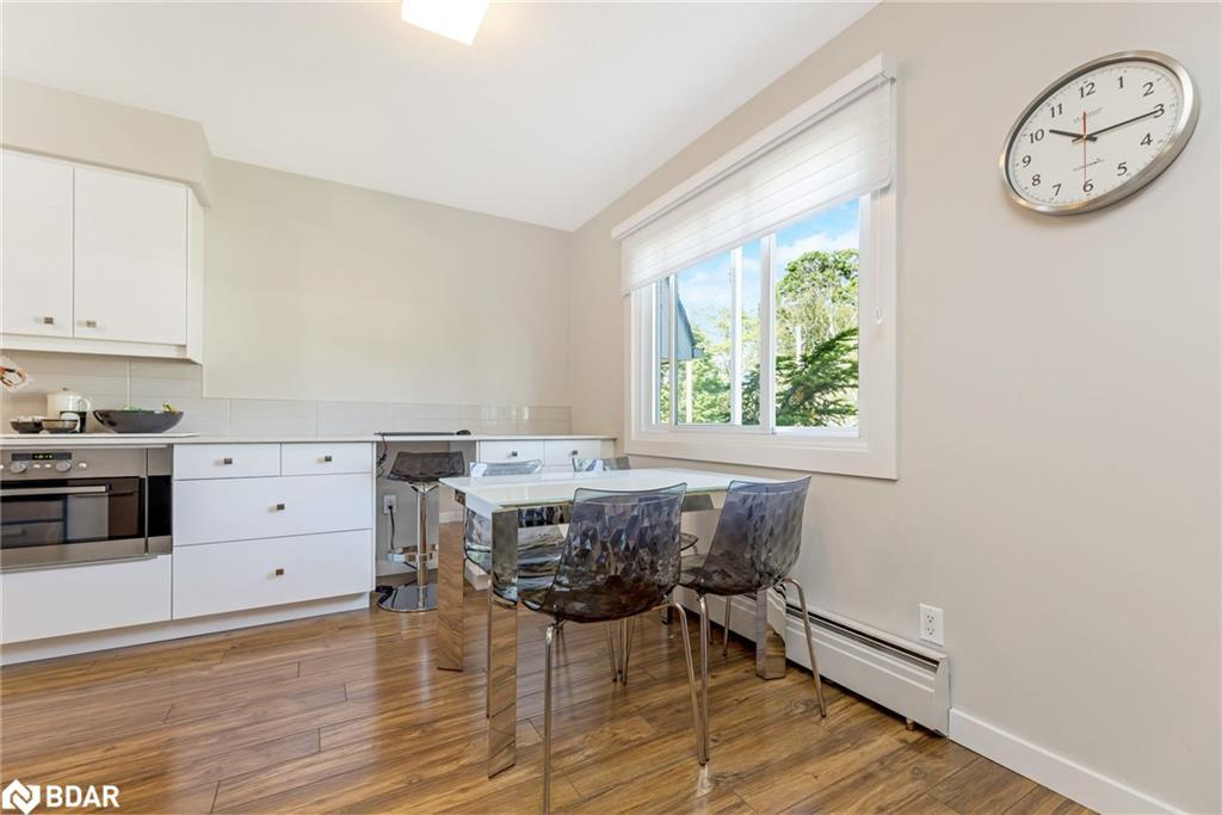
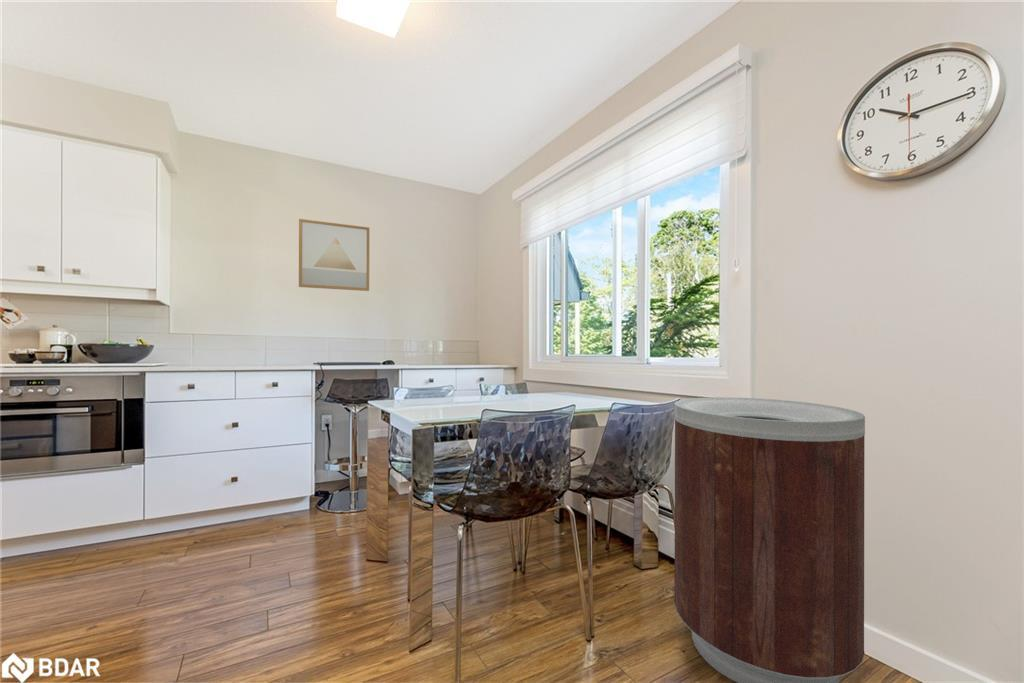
+ trash can (760, 528)
+ wall art (335, 256)
